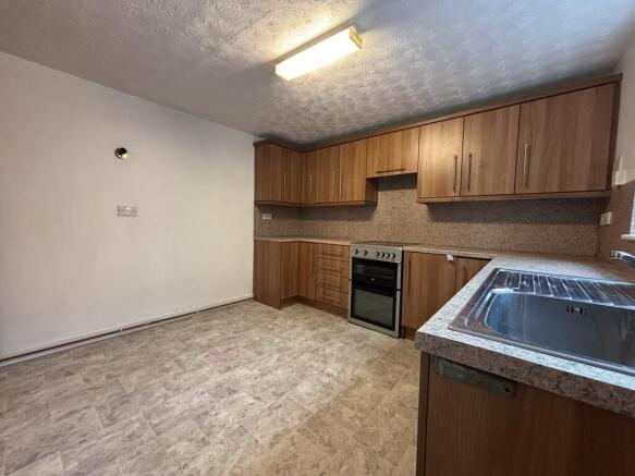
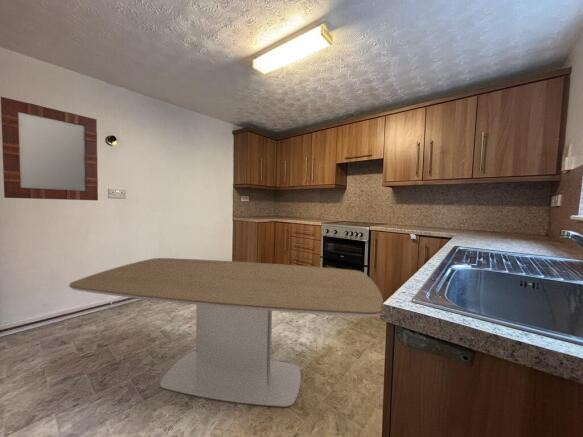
+ dining table (234, 326)
+ home mirror (54, 154)
